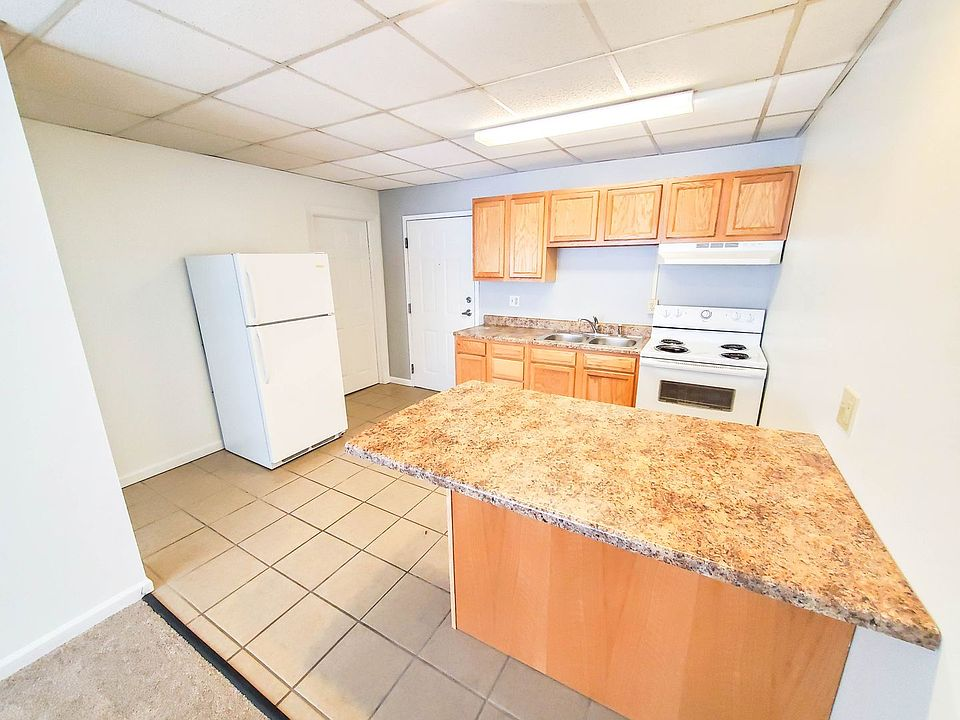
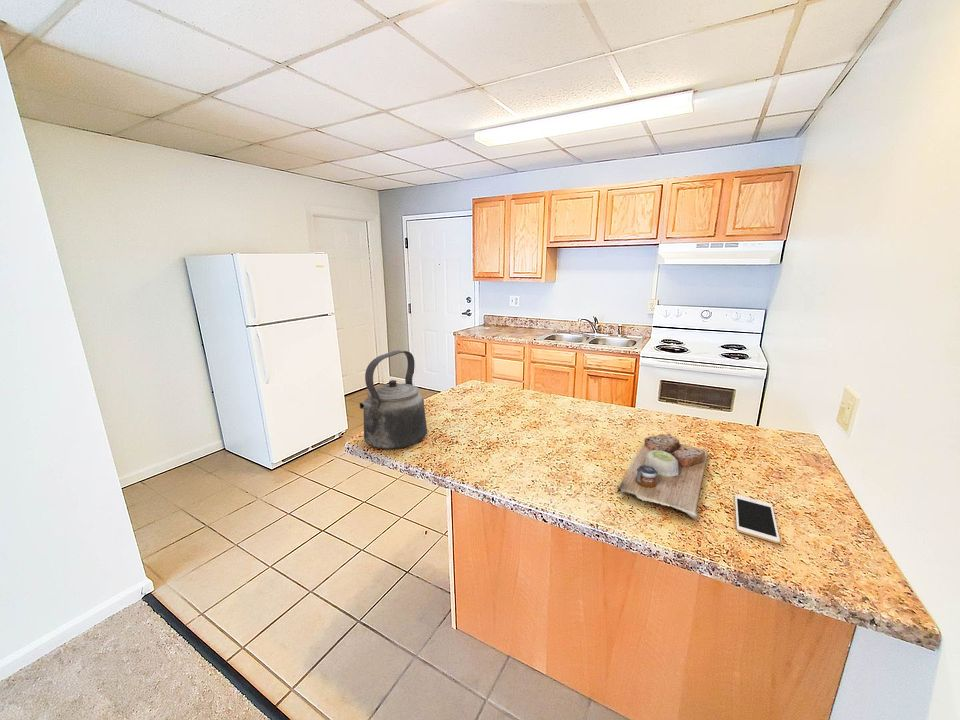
+ cutting board (668, 462)
+ cell phone (755, 516)
+ kettle (389, 397)
